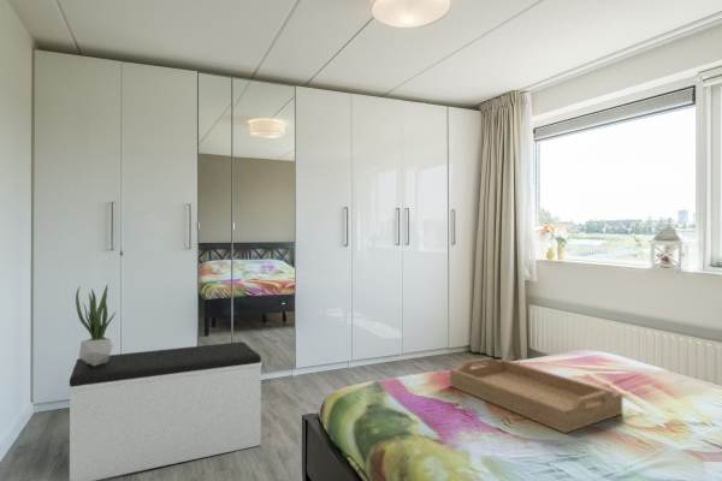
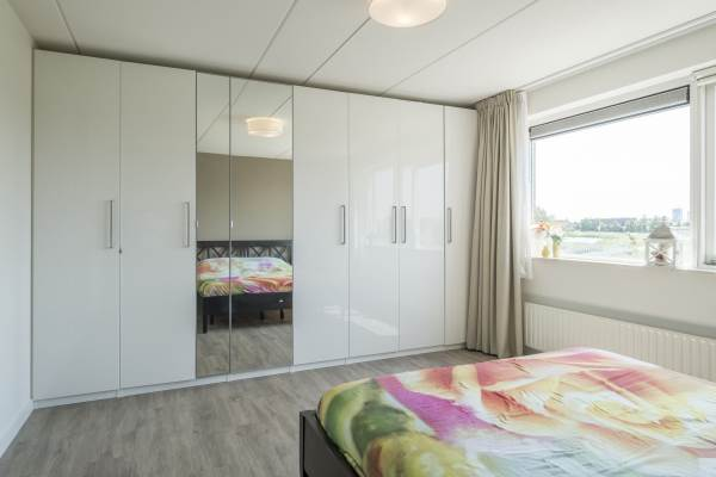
- serving tray (528, 386)
- bench (170, 402)
- potted plant (94, 323)
